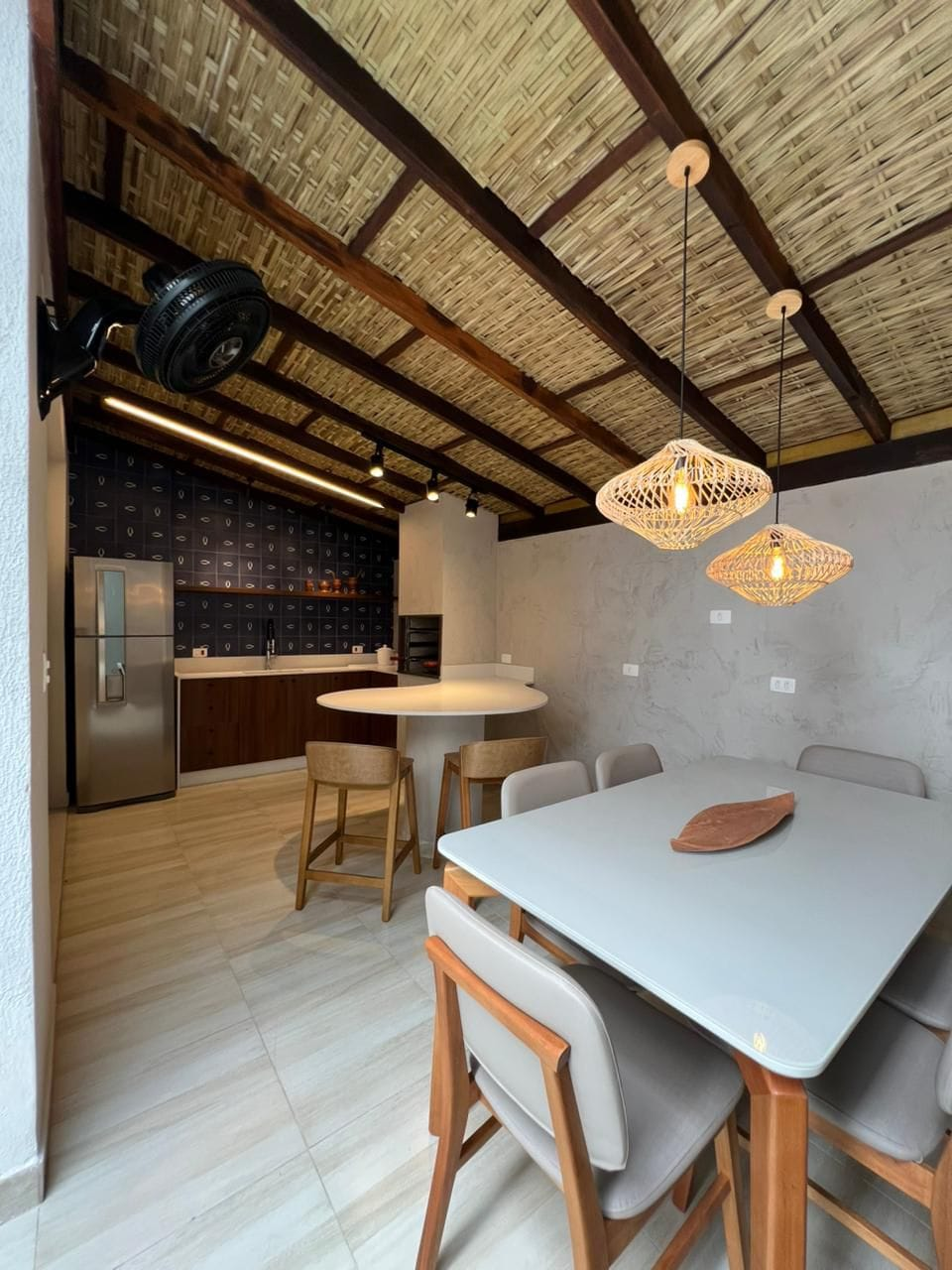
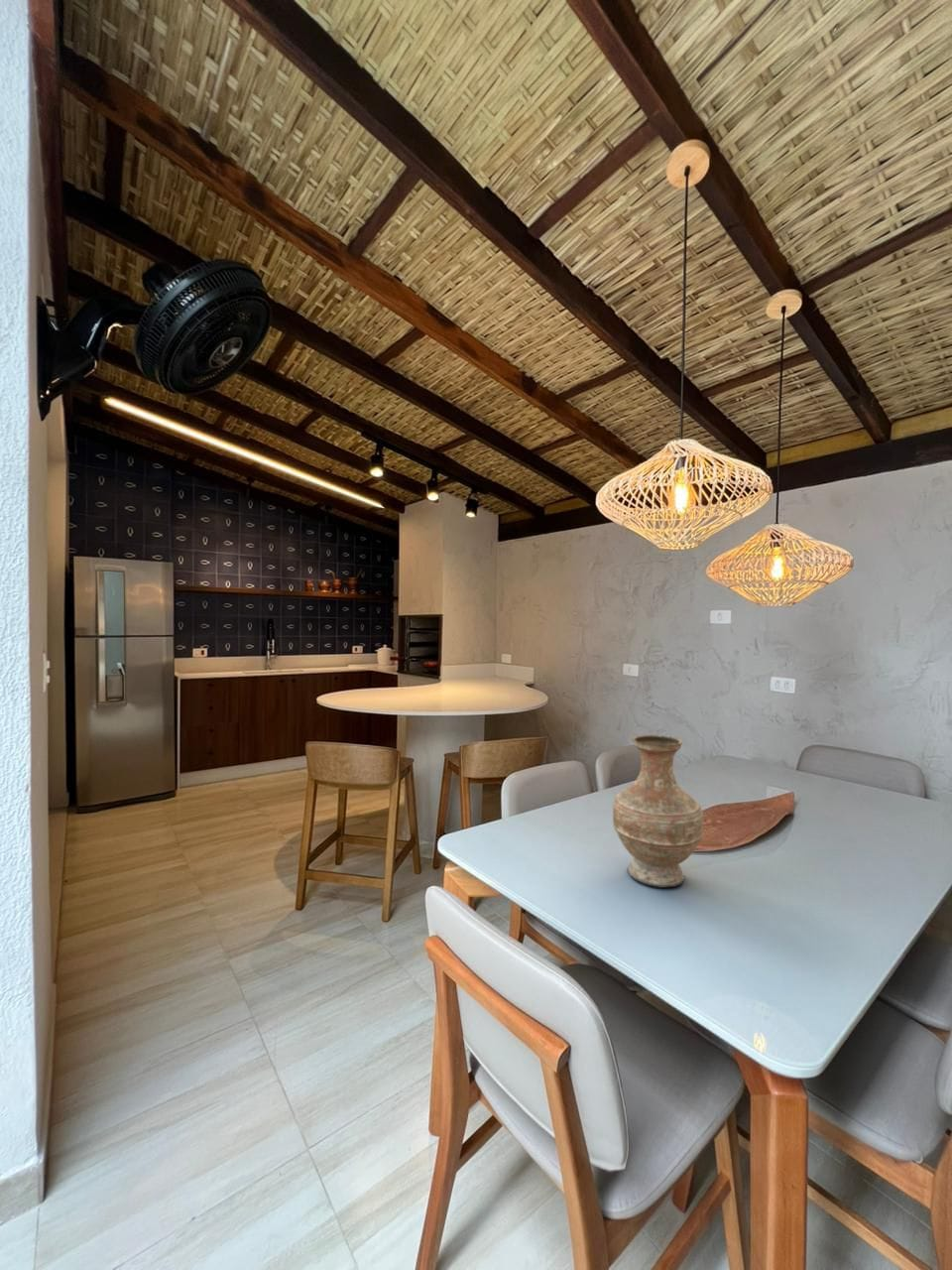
+ vase (656, 807)
